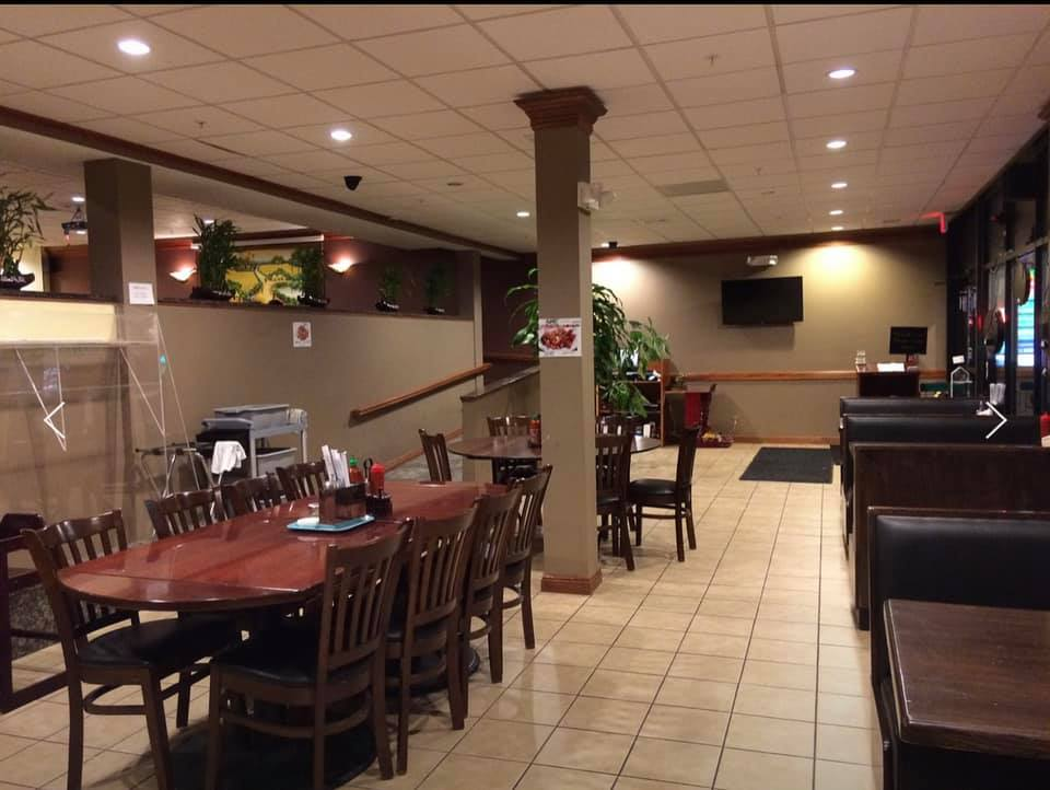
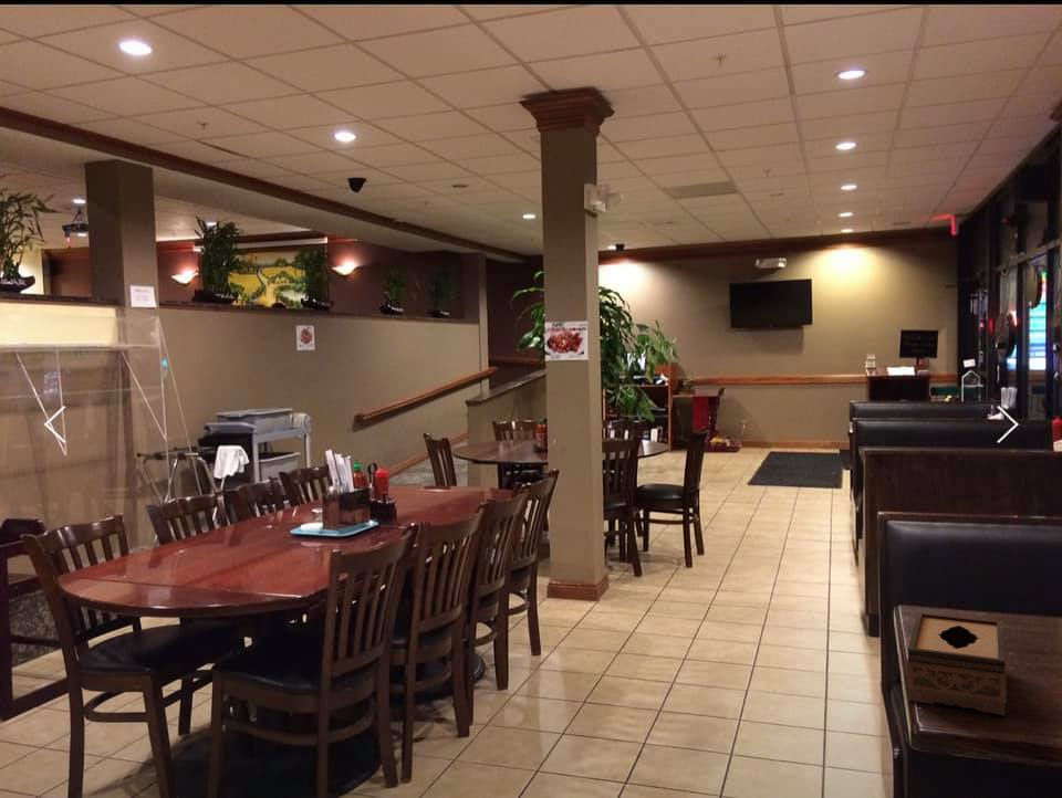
+ tissue box (957, 659)
